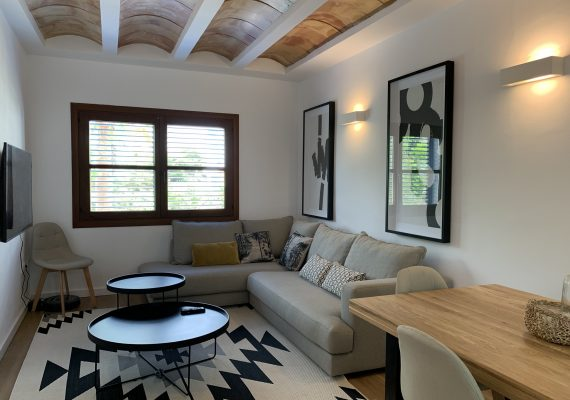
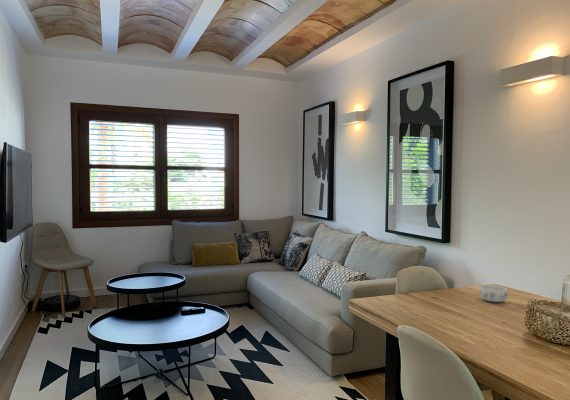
+ decorative bowl (492, 294)
